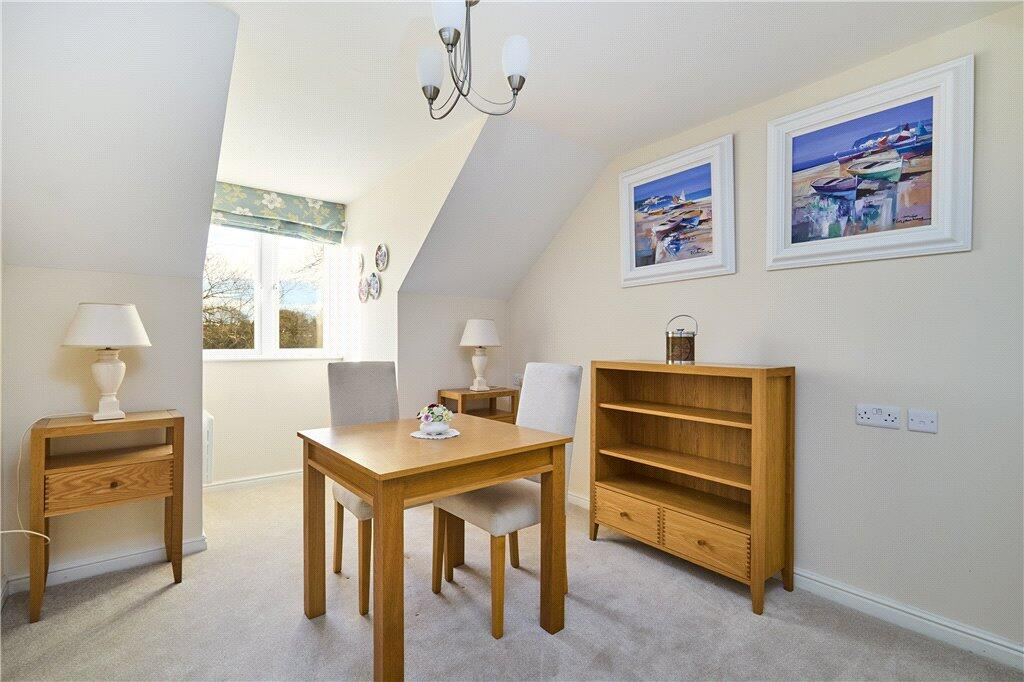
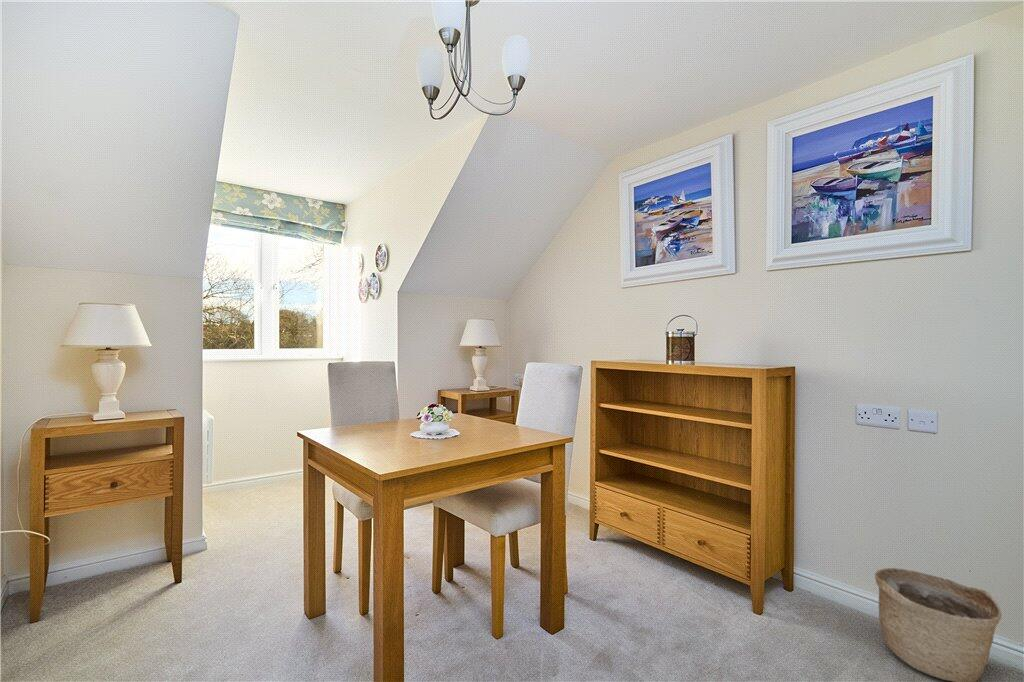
+ basket (933, 620)
